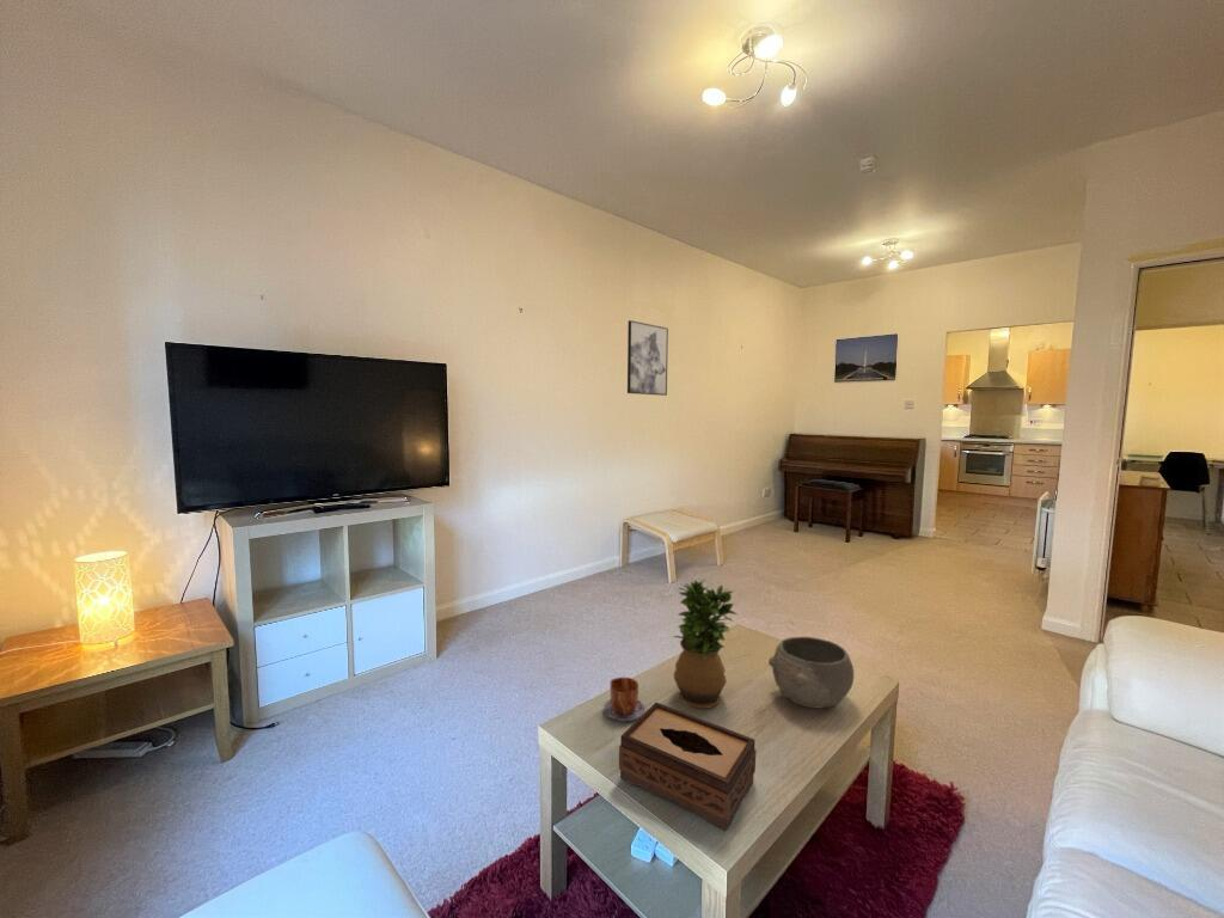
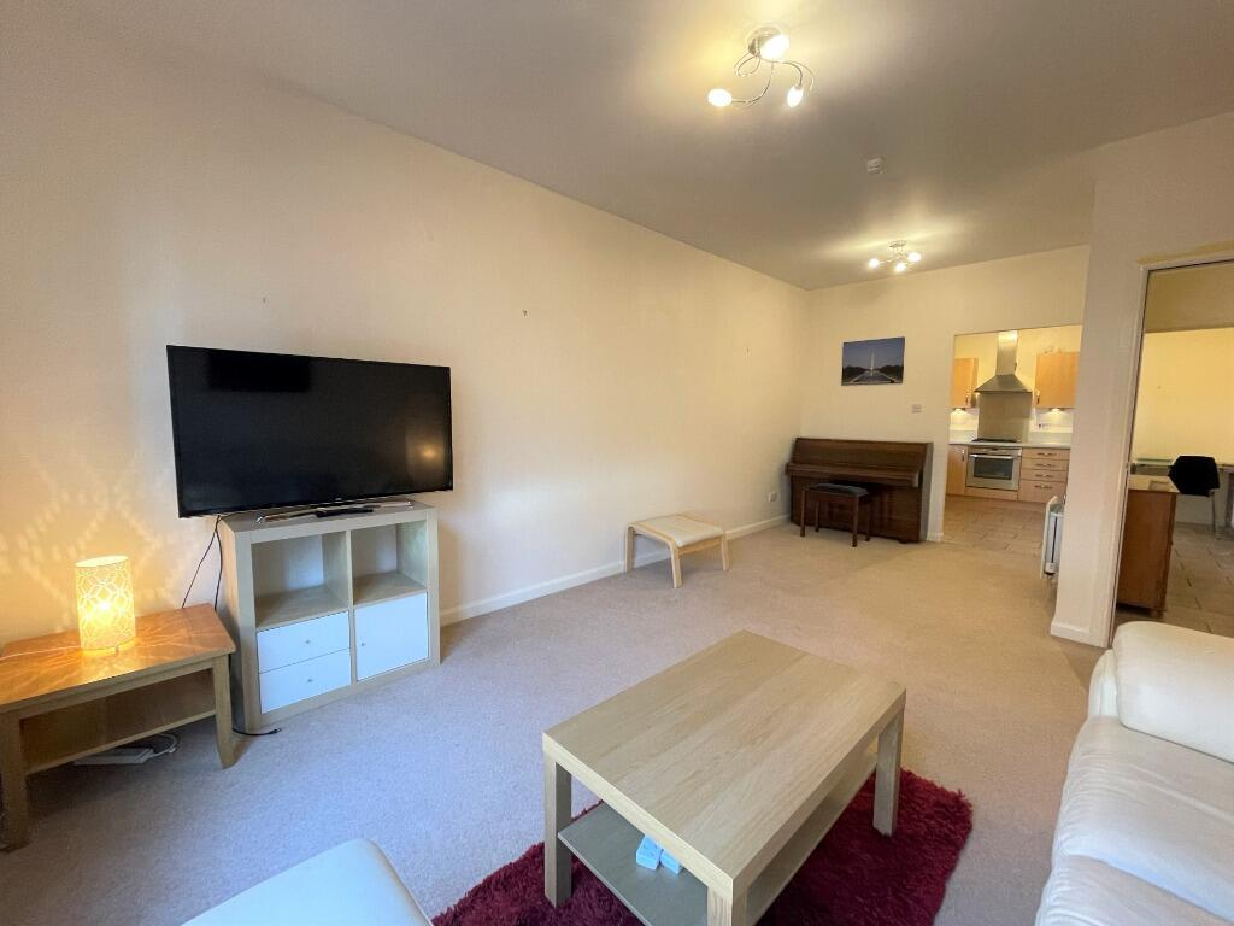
- mug (623, 697)
- potted plant (706, 639)
- bowl (810, 673)
- tissue box (686, 758)
- wall art (648, 359)
